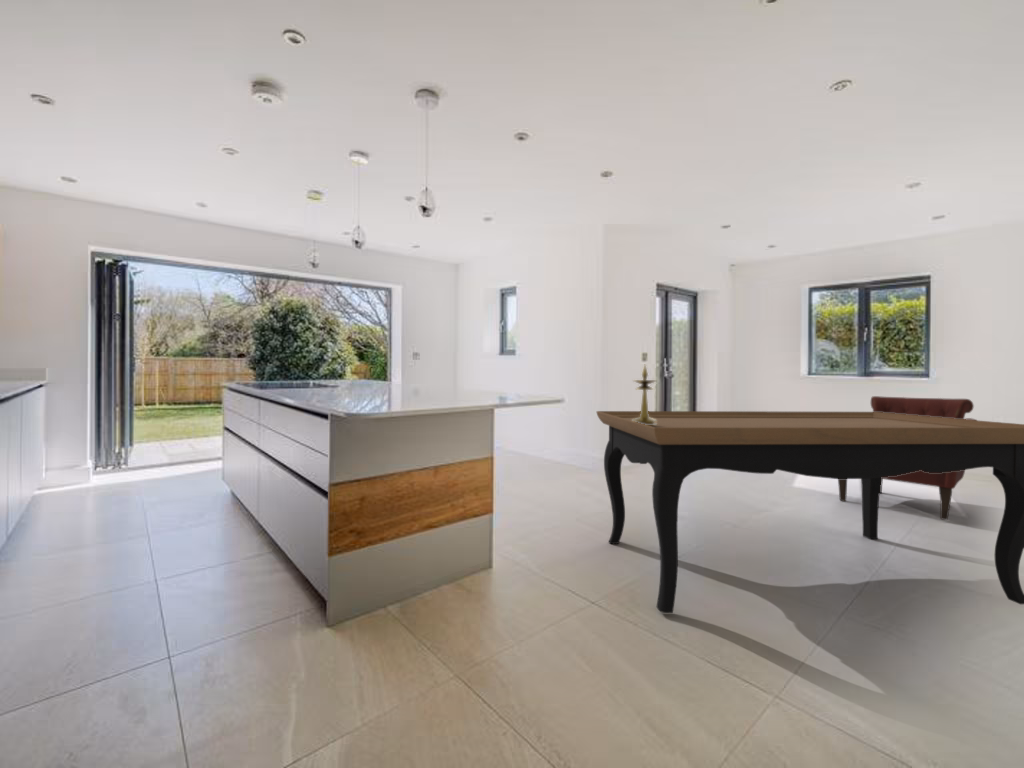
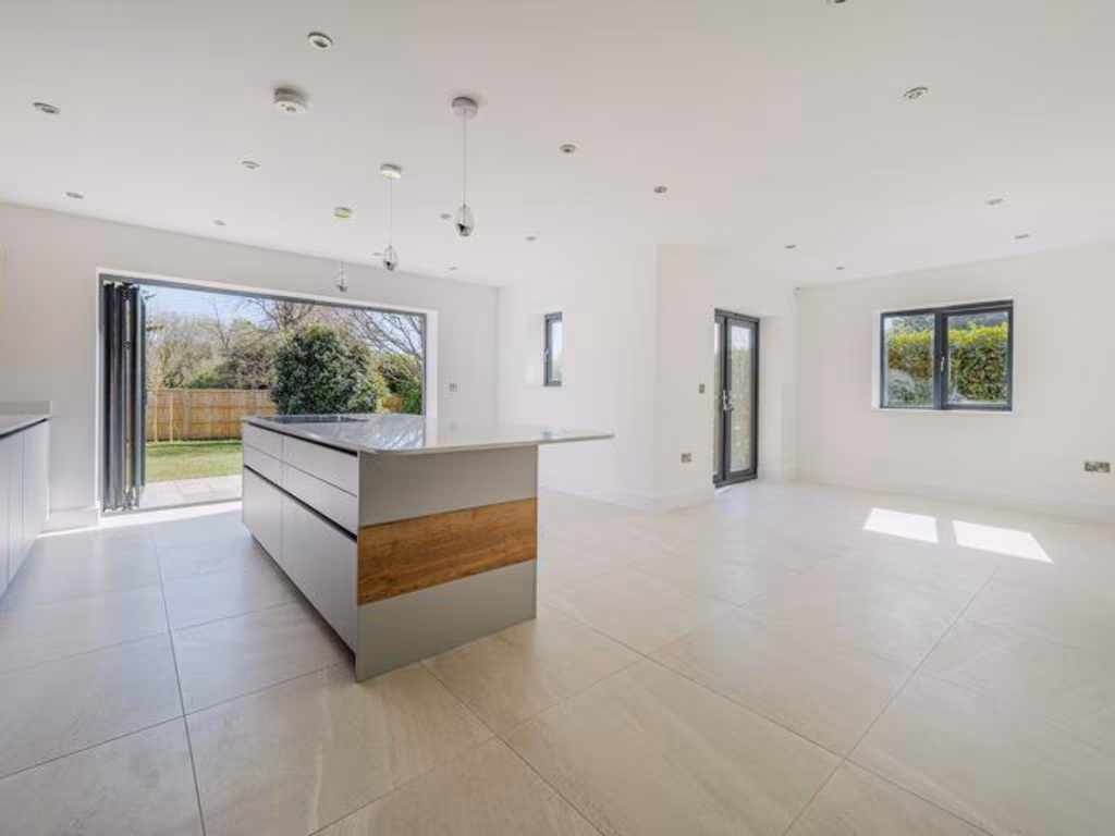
- dining table (790, 472)
- leather (910, 472)
- candlestick (644, 395)
